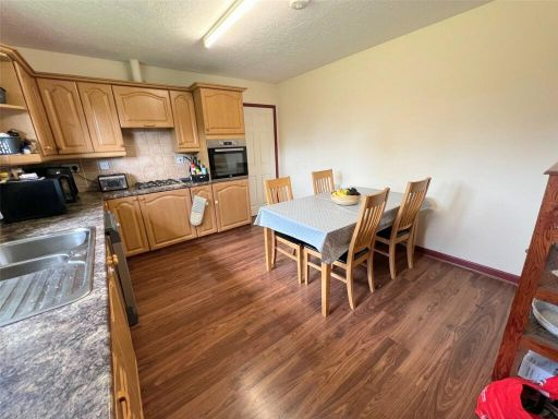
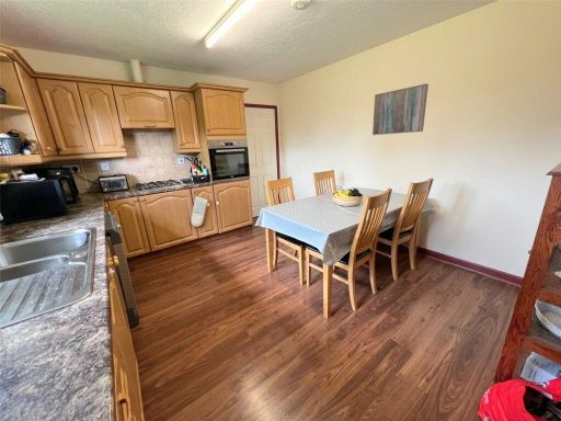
+ wall art (397, 112)
